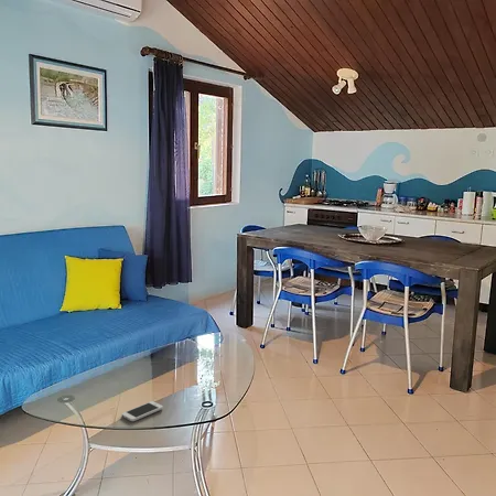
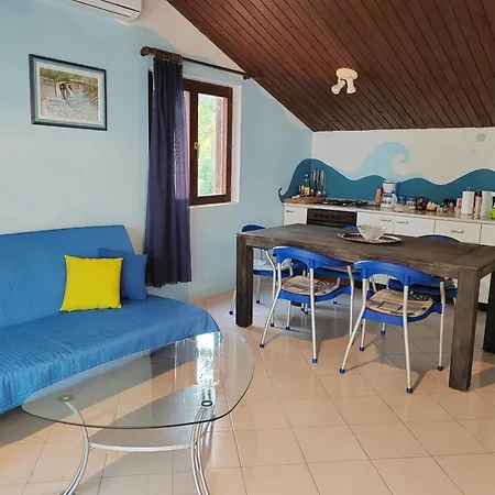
- smartphone (142, 410)
